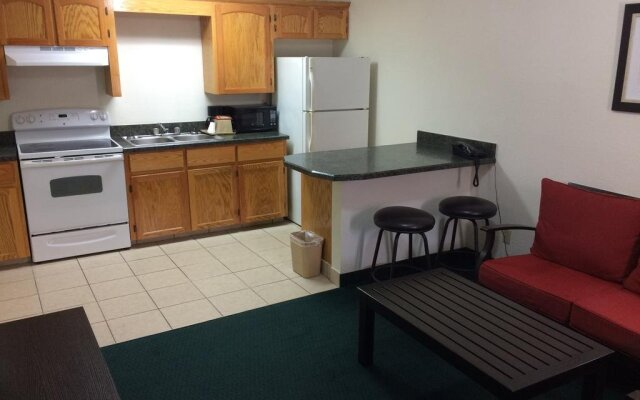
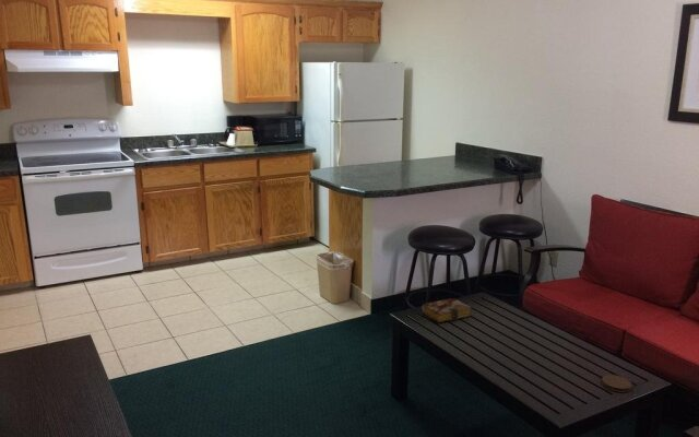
+ book (446, 309)
+ coaster (616, 382)
